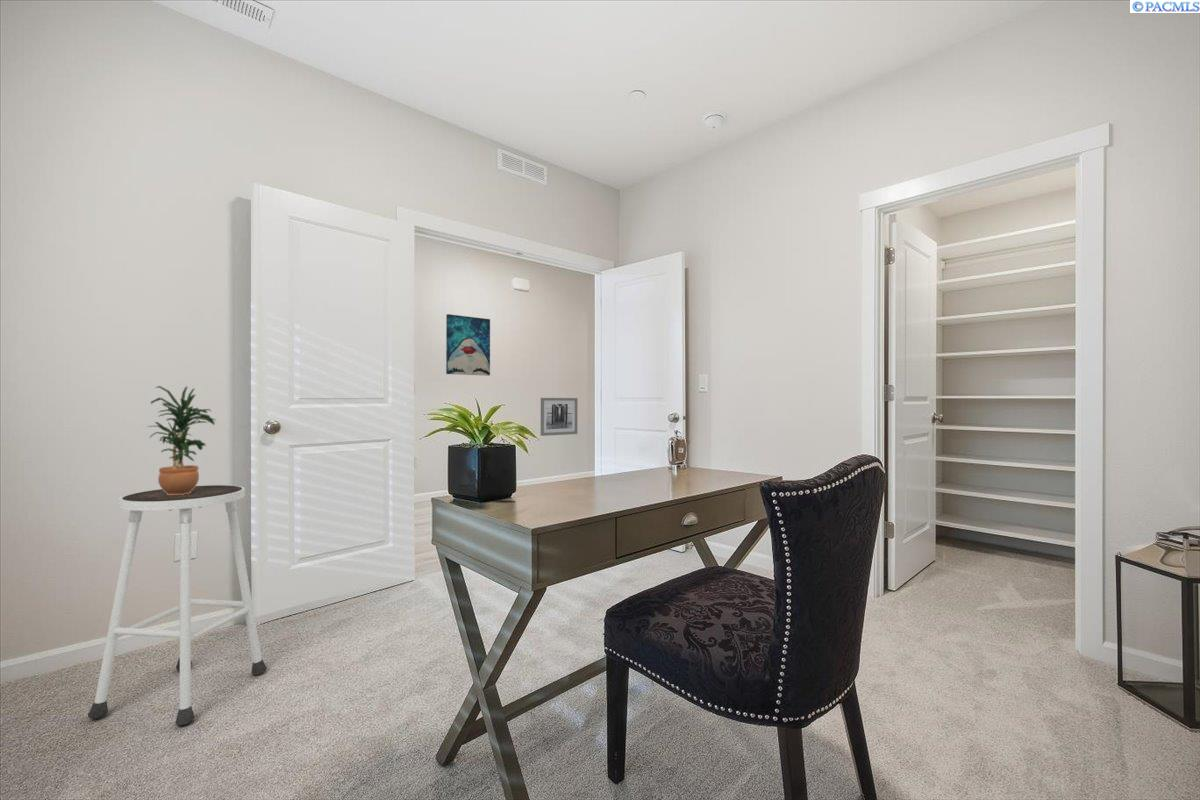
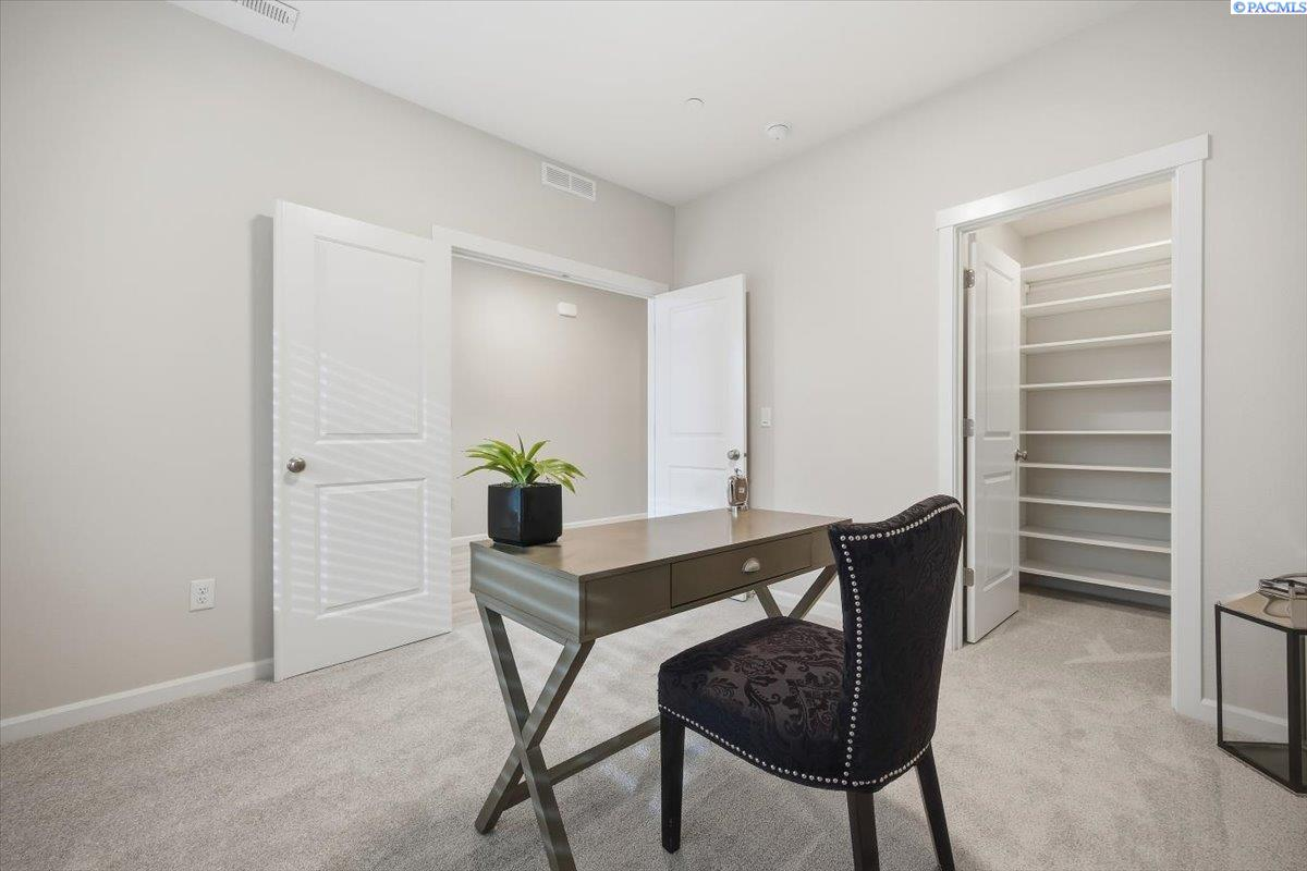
- stool (184, 593)
- wall art (468, 345)
- wall art (559, 416)
- potted plant (185, 439)
